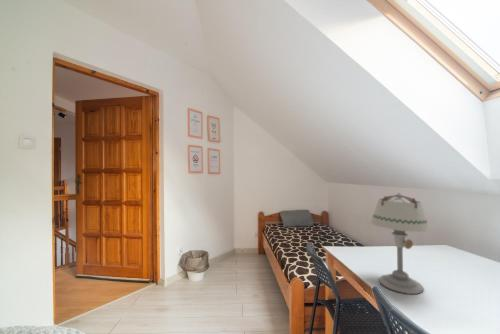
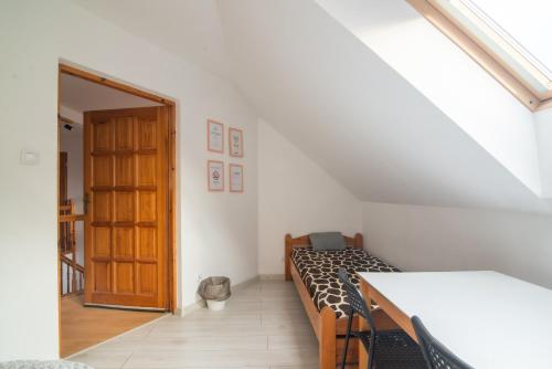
- table lamp (398, 238)
